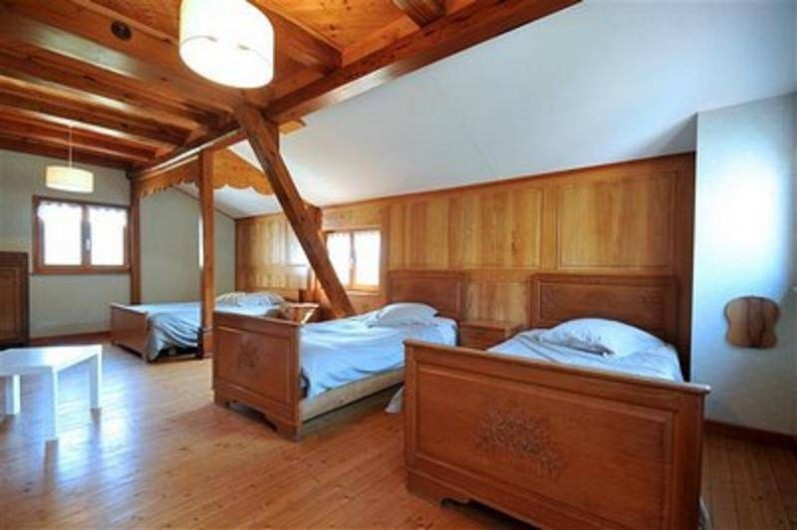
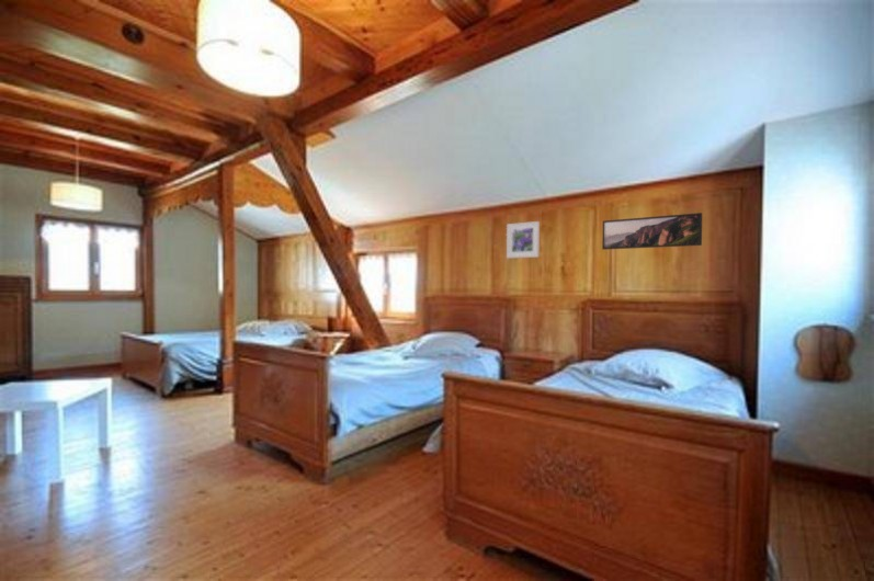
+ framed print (522, 240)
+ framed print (648, 232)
